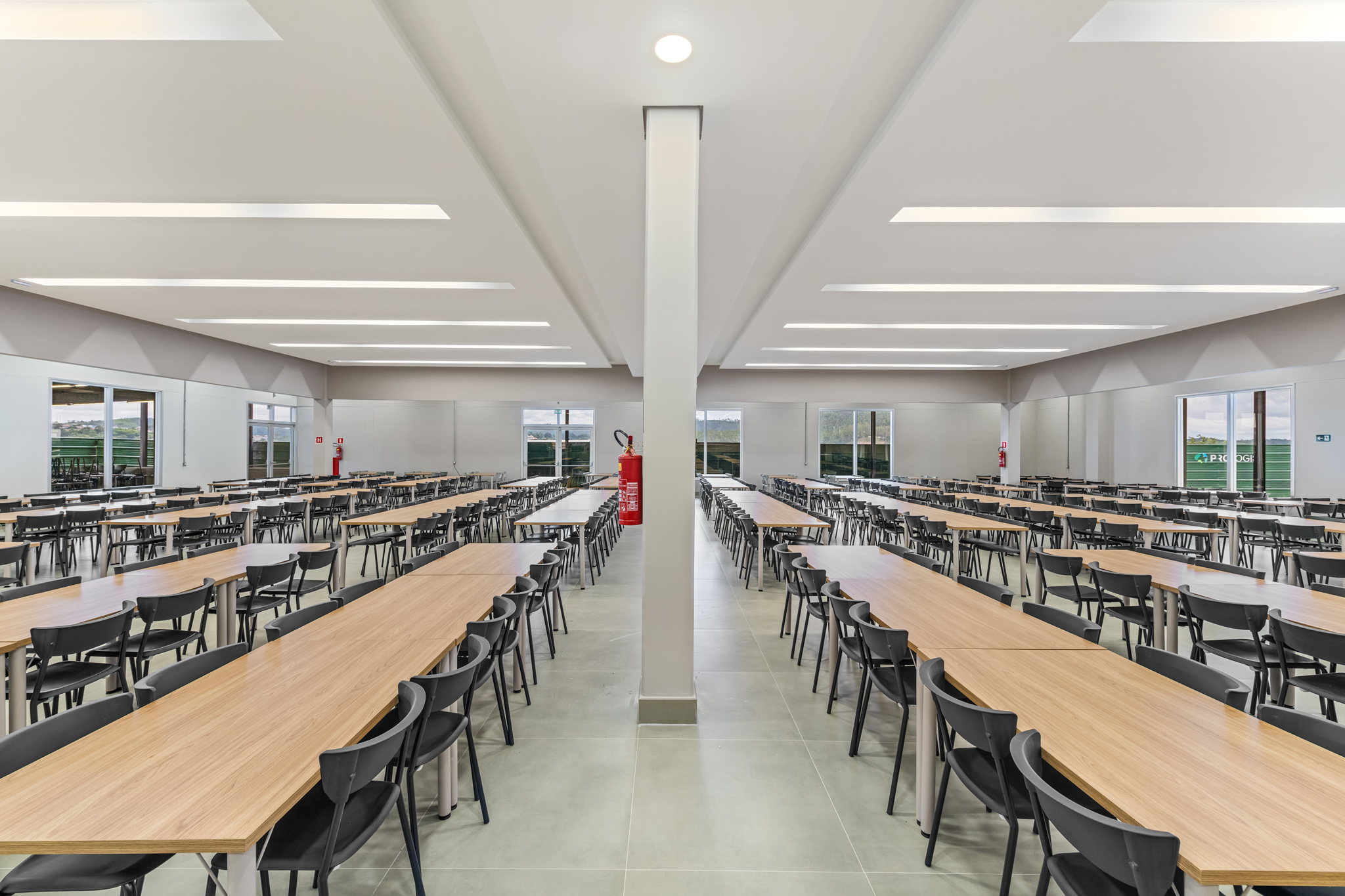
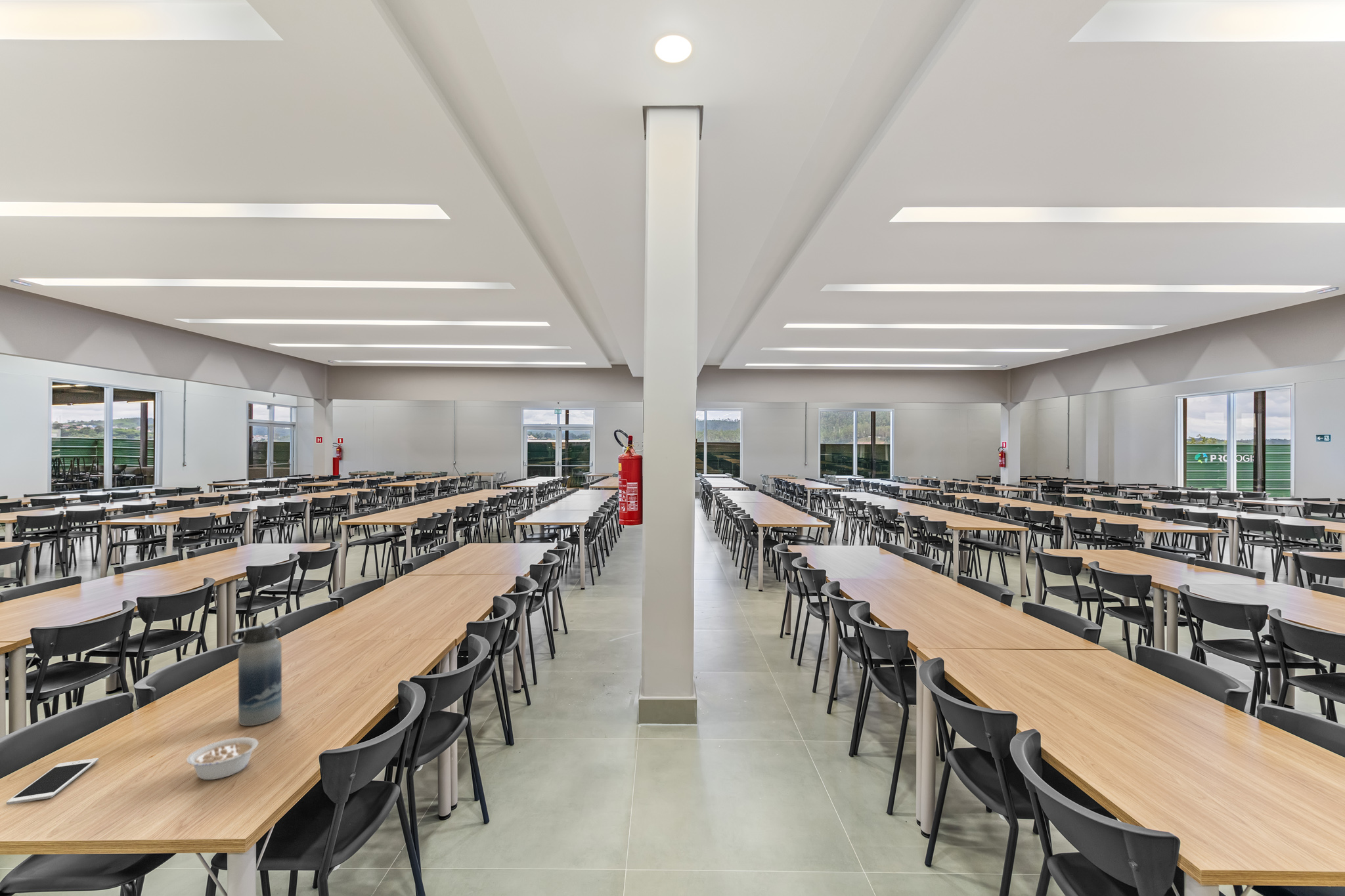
+ water bottle (257, 670)
+ legume (226, 757)
+ cell phone (55, 779)
